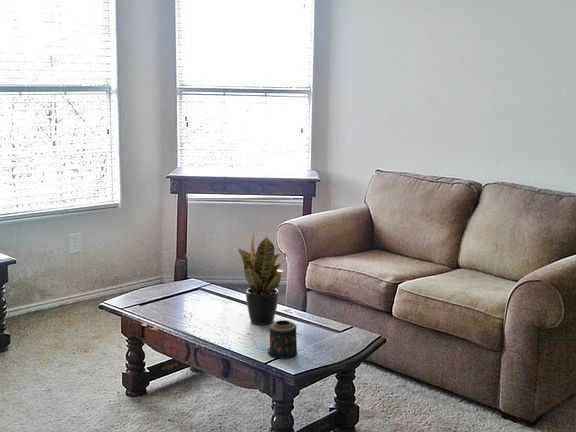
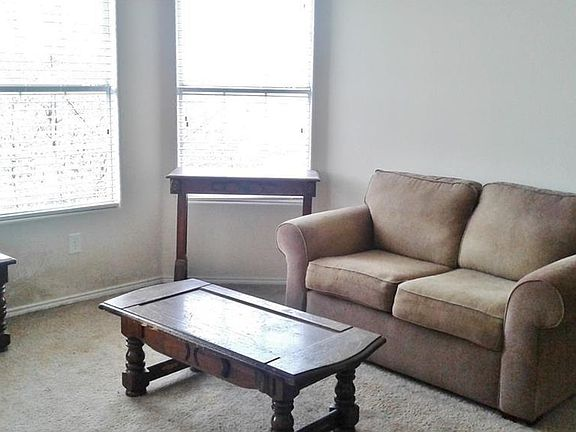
- potted plant (265, 277)
- candle (280, 337)
